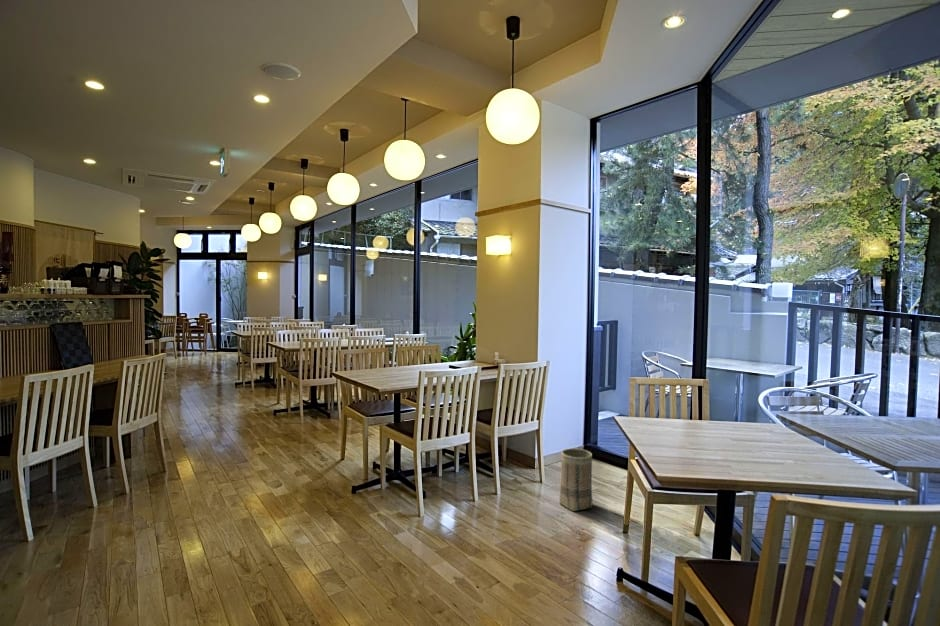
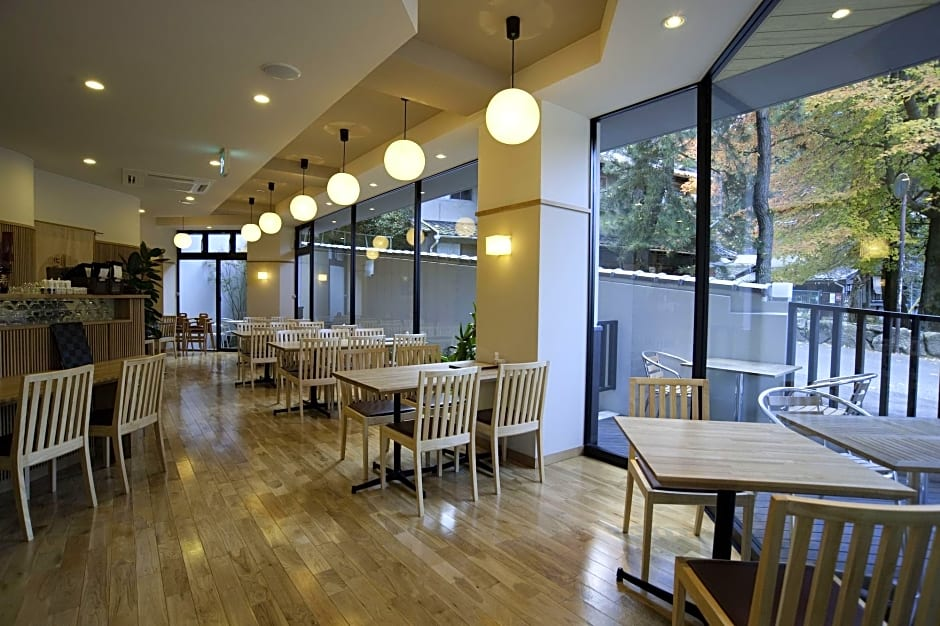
- basket (576, 479)
